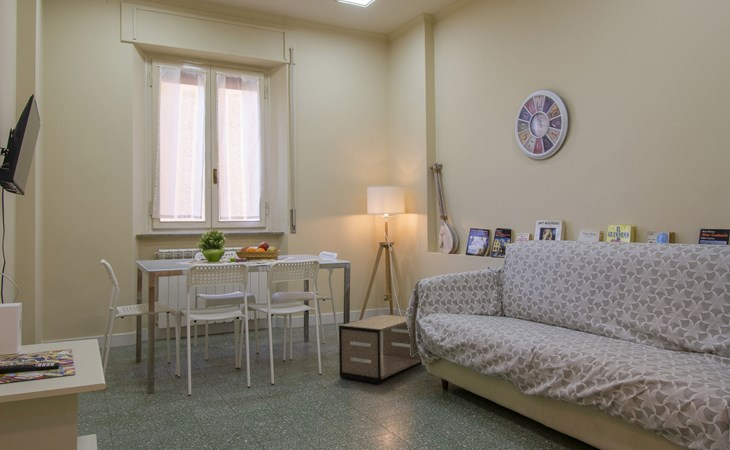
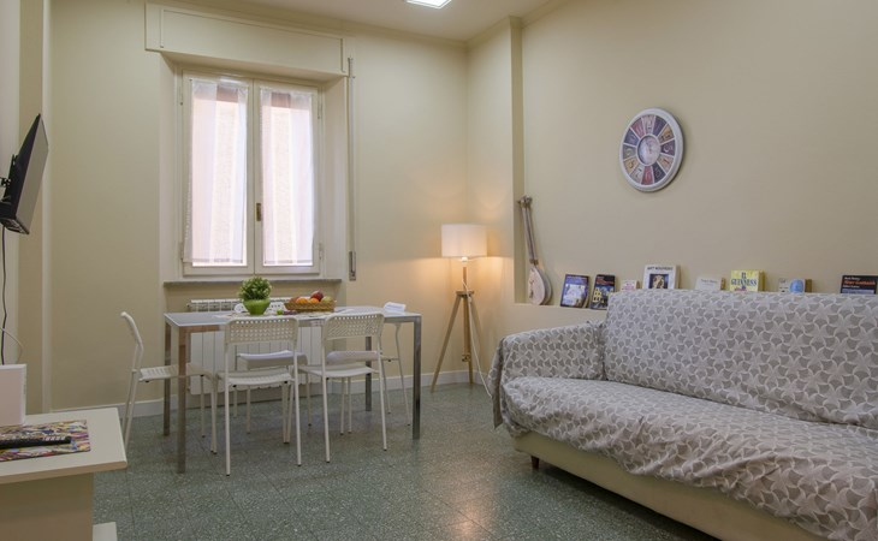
- nightstand (383, 345)
